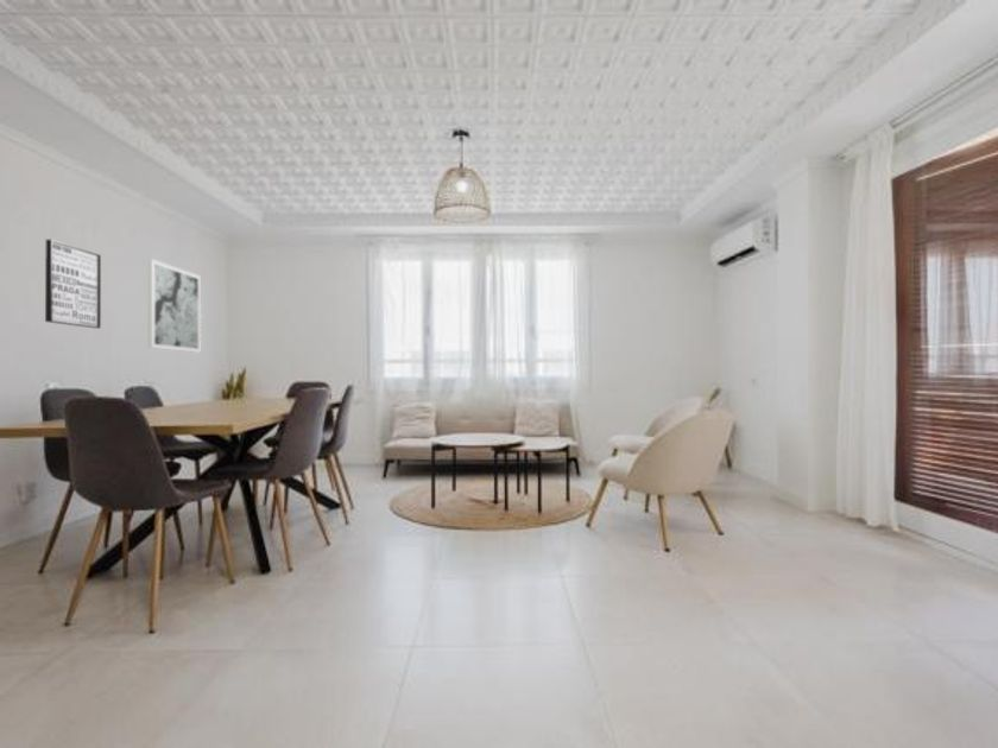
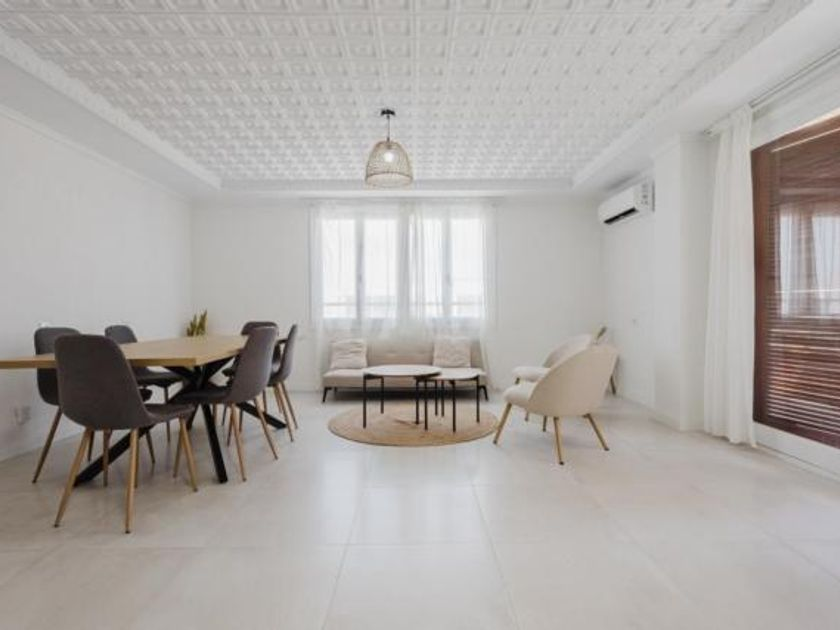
- wall art (175, 309)
- wall art (74, 286)
